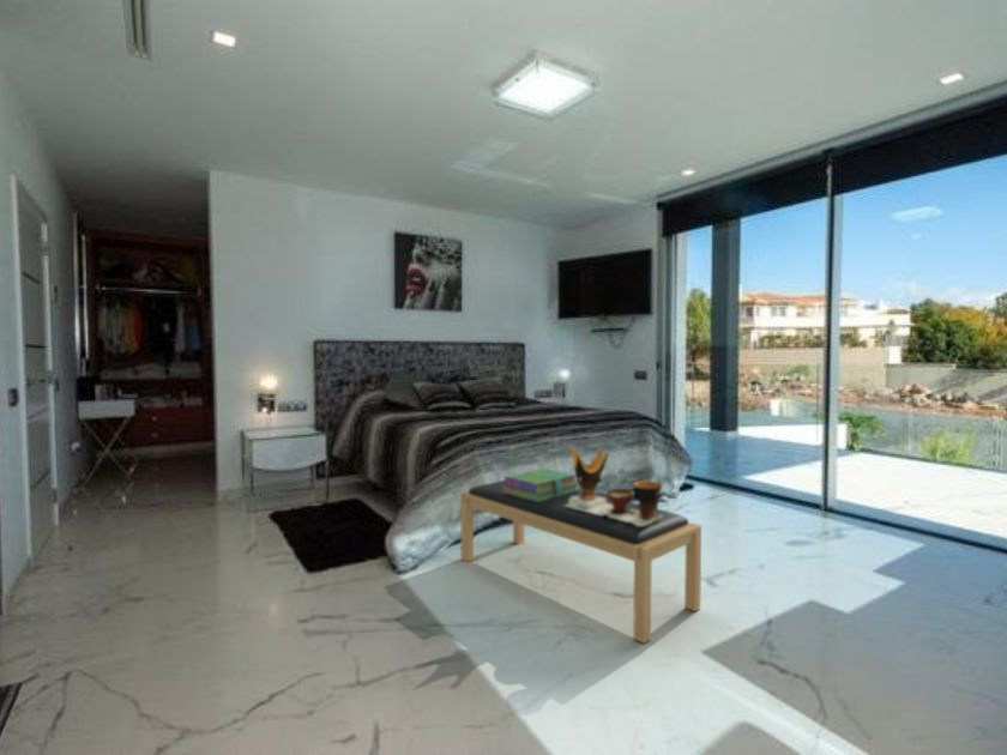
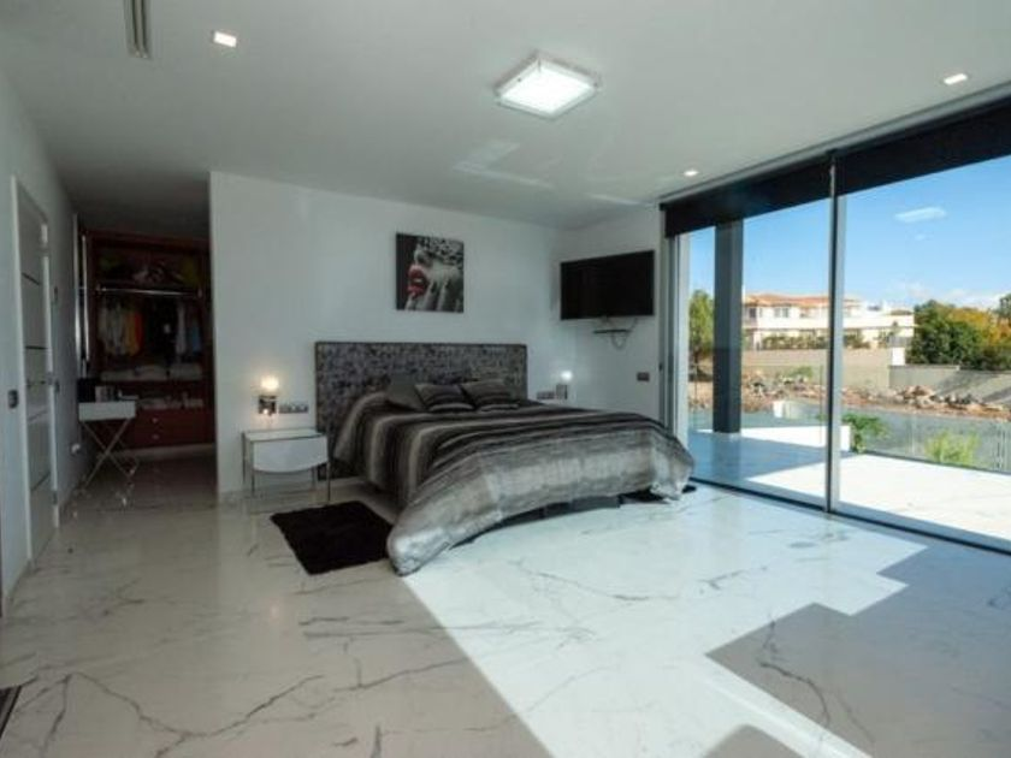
- pottery (617, 488)
- stack of books (539, 483)
- bench (567, 538)
